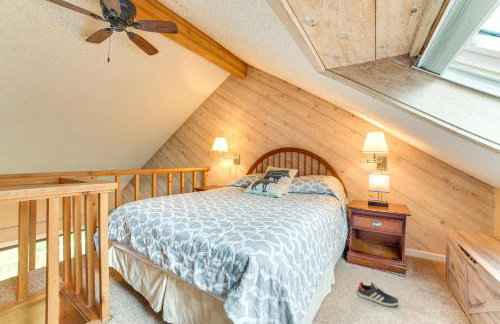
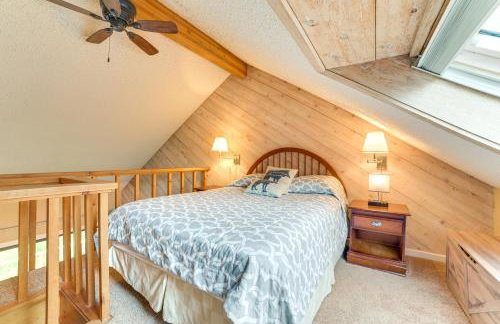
- sneaker (377, 292)
